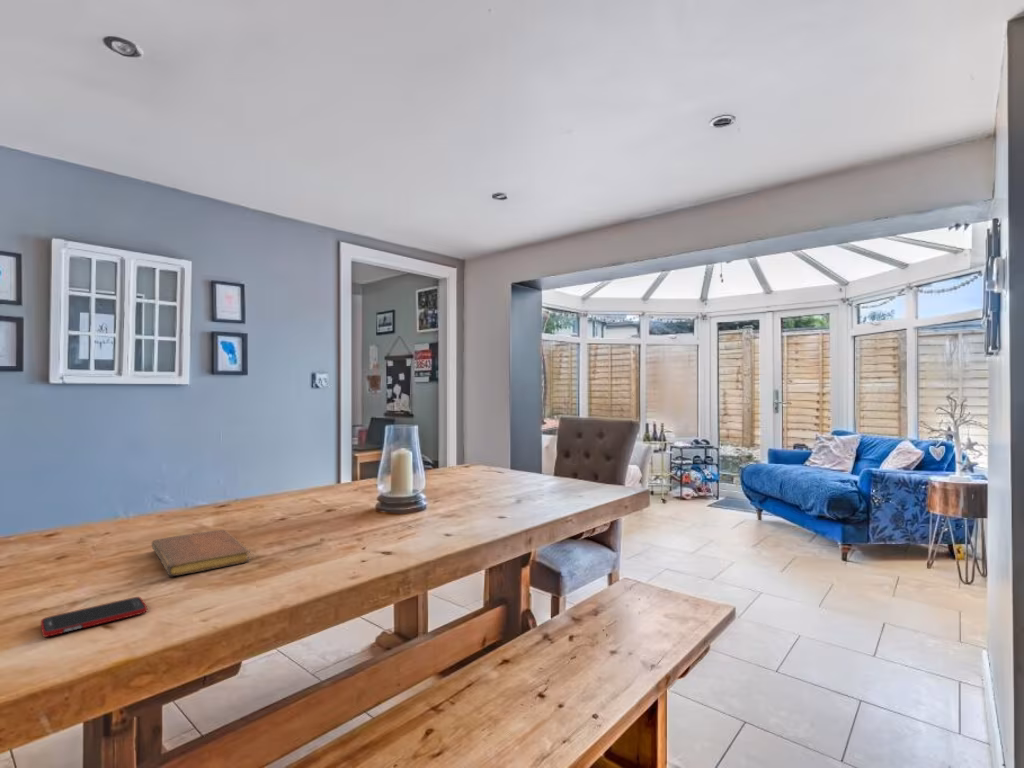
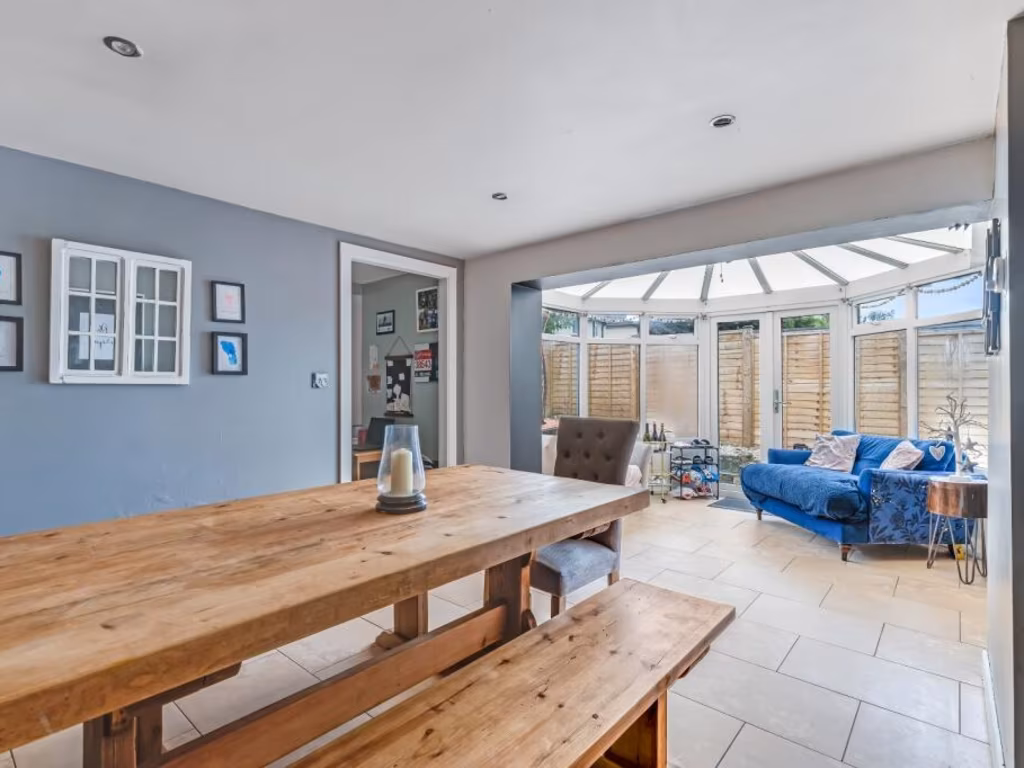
- cell phone (95, 615)
- notebook (199, 550)
